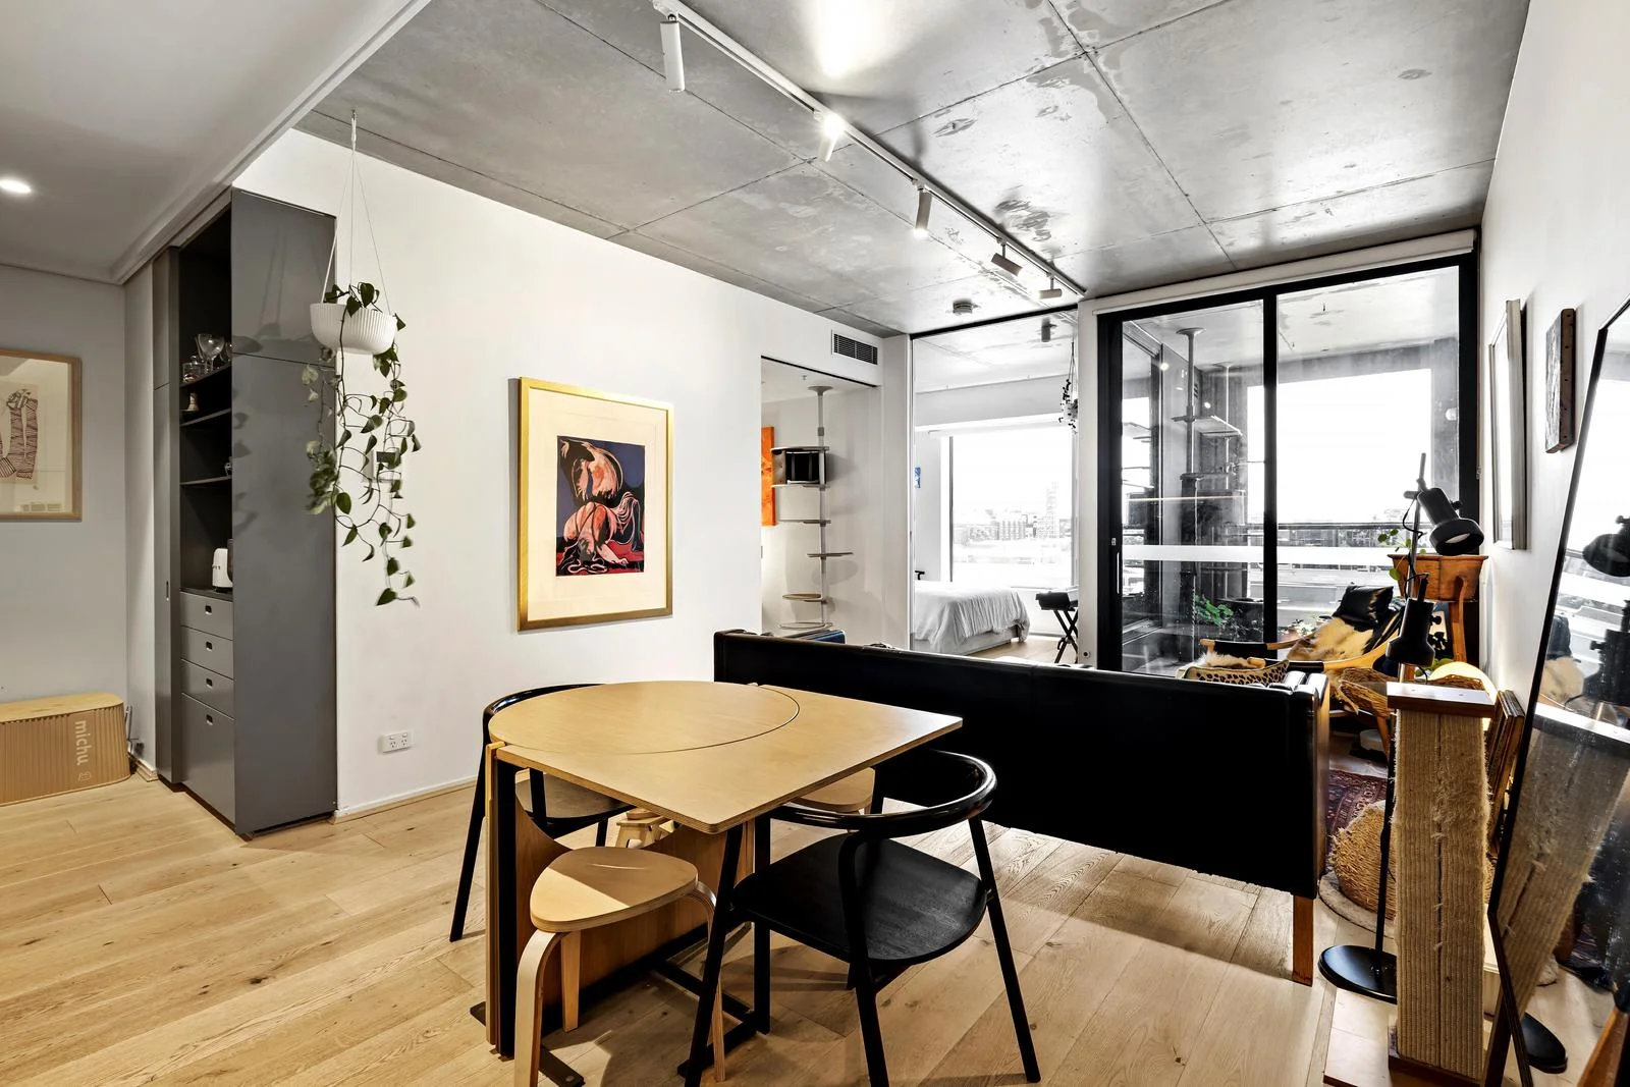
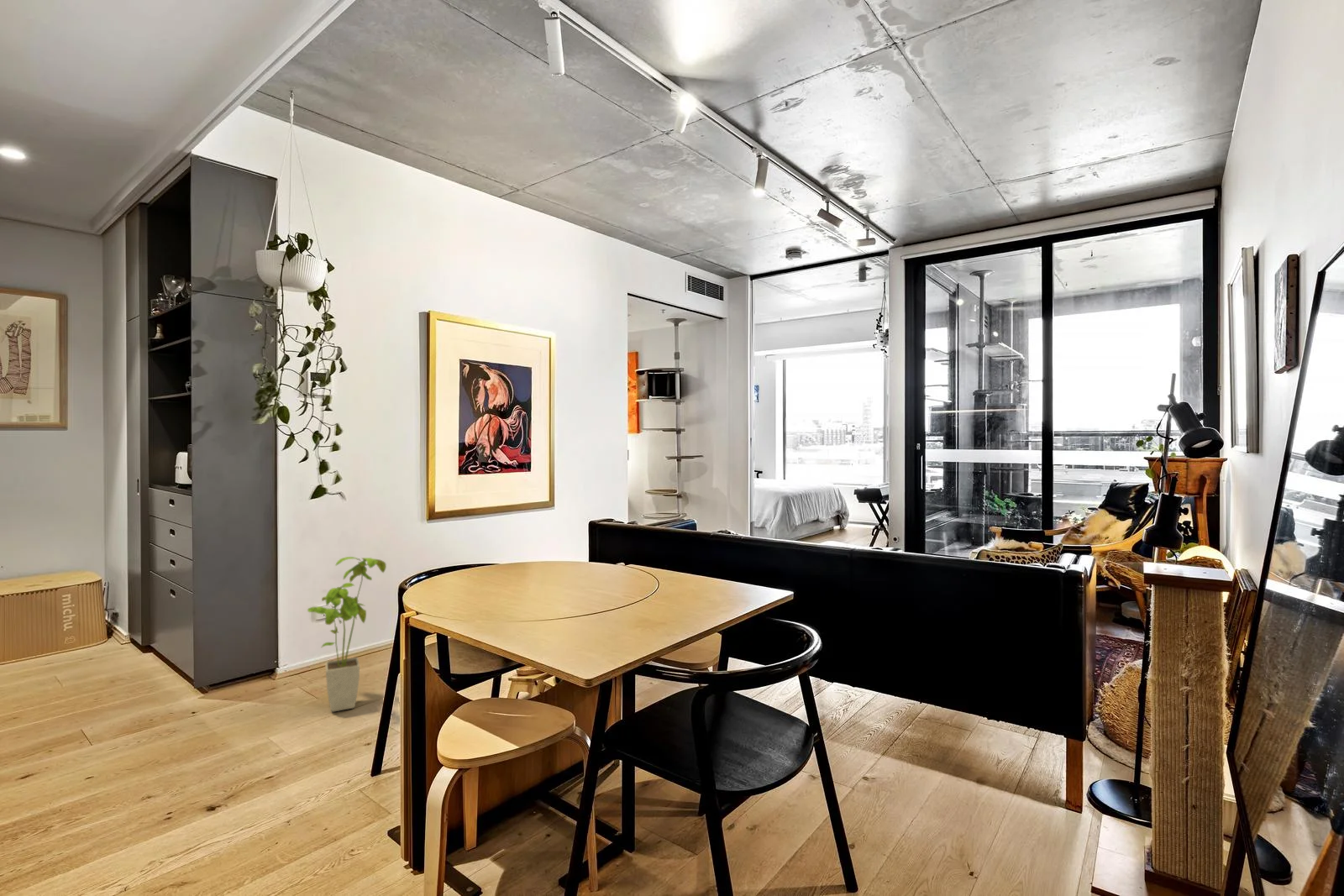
+ house plant (351, 629)
